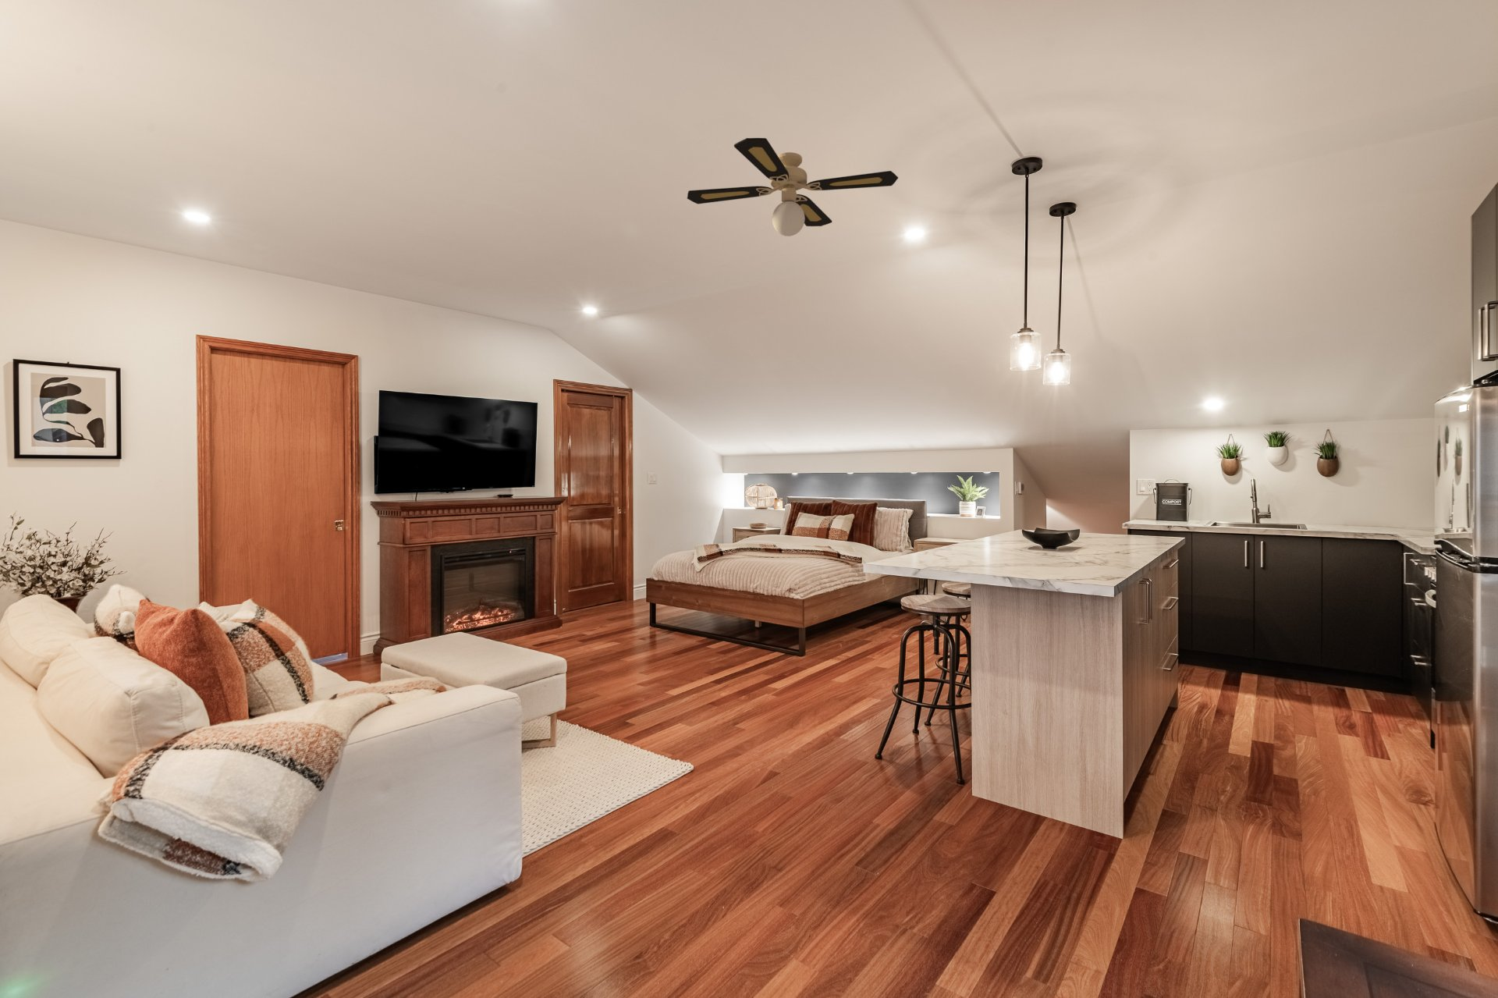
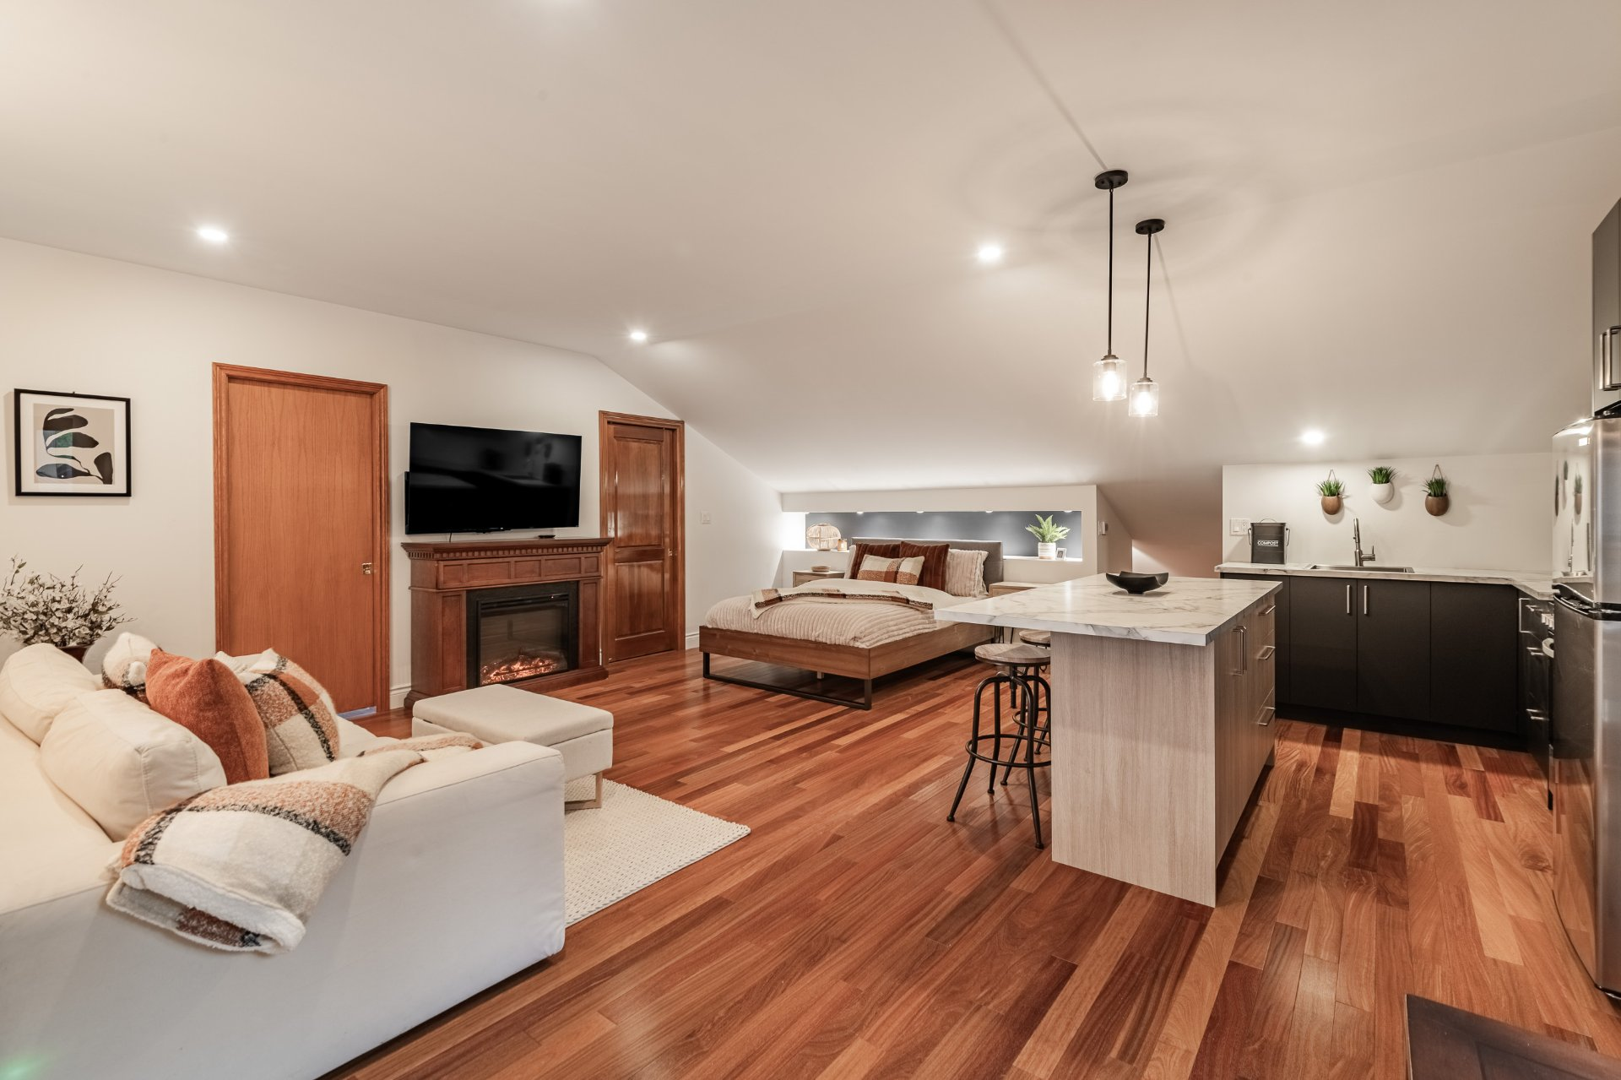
- ceiling fan (789, 197)
